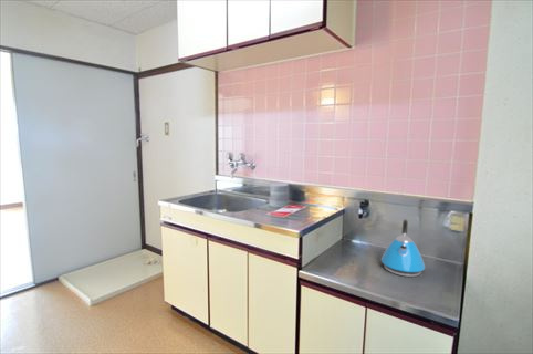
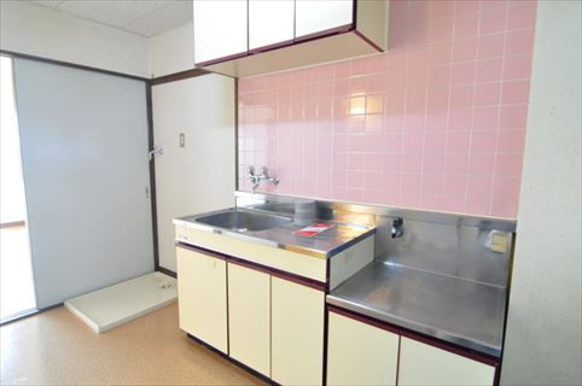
- kettle (404, 243)
